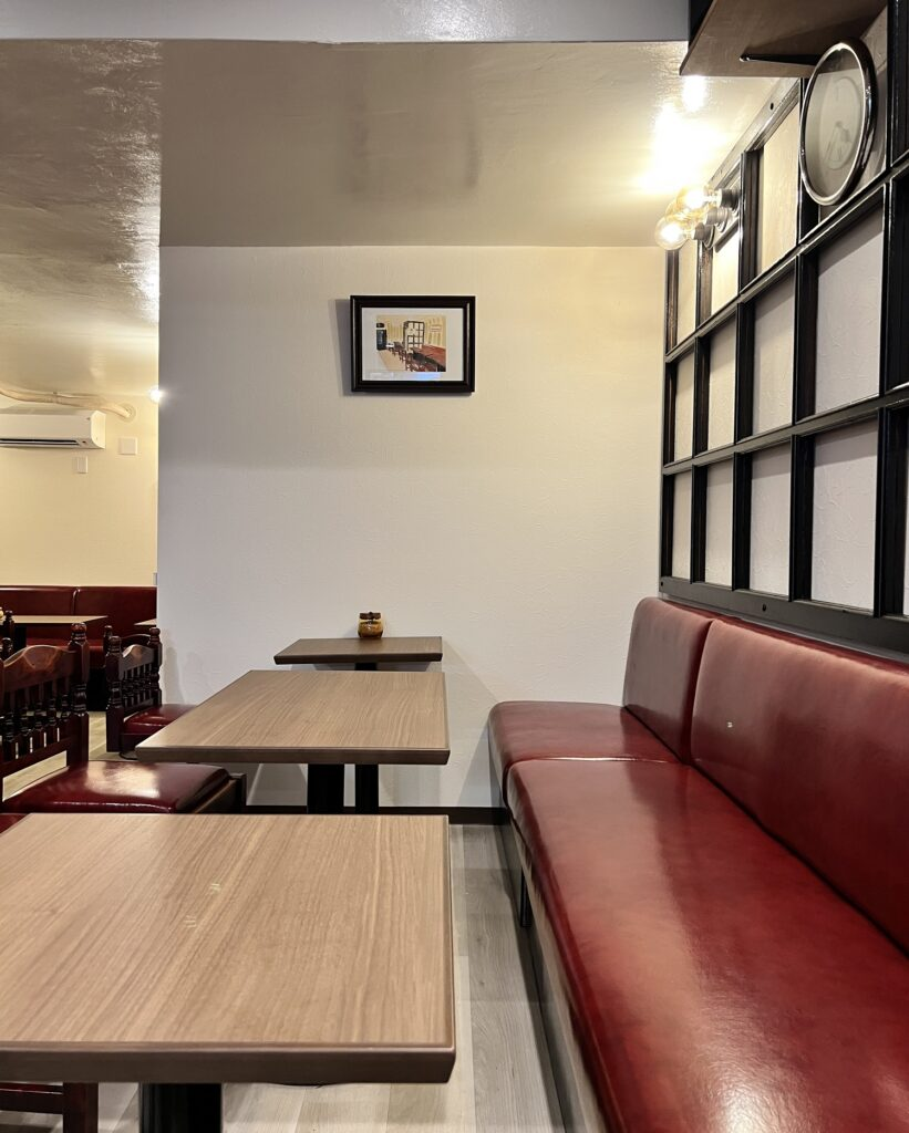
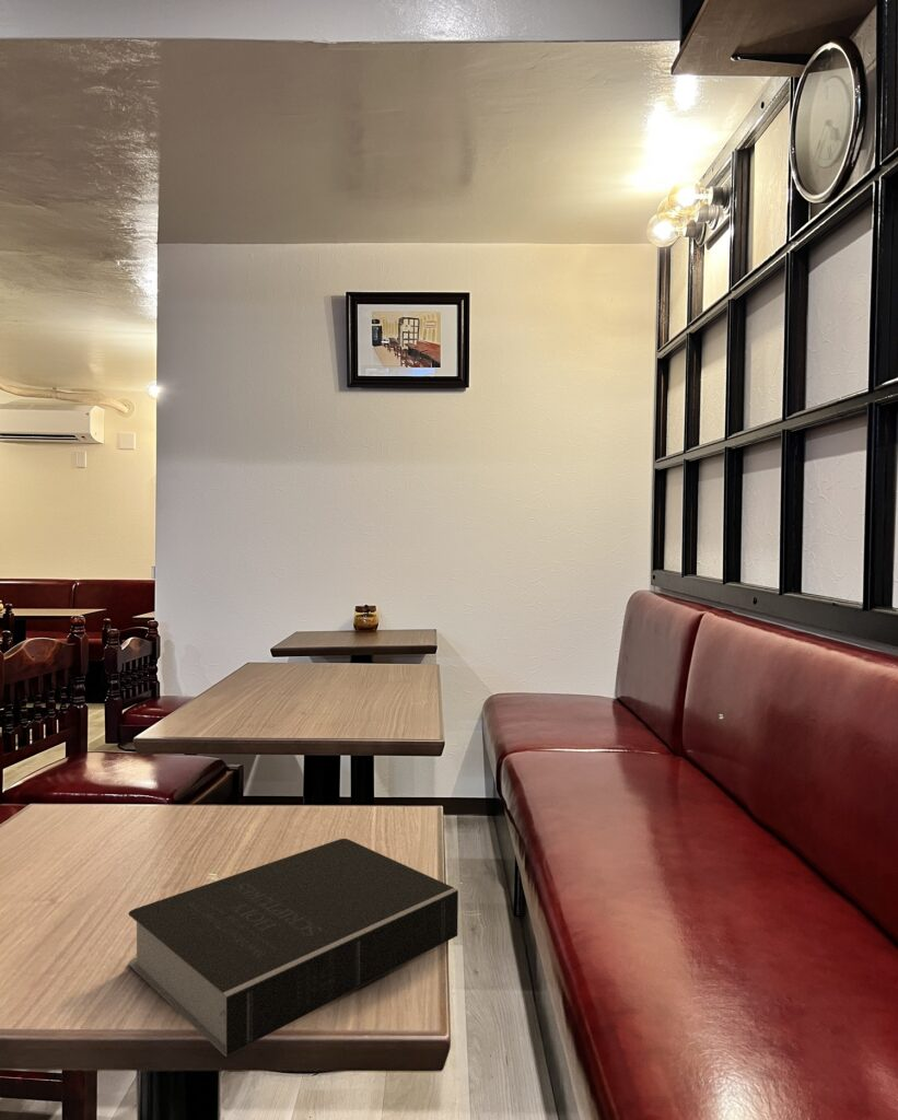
+ book (318, 915)
